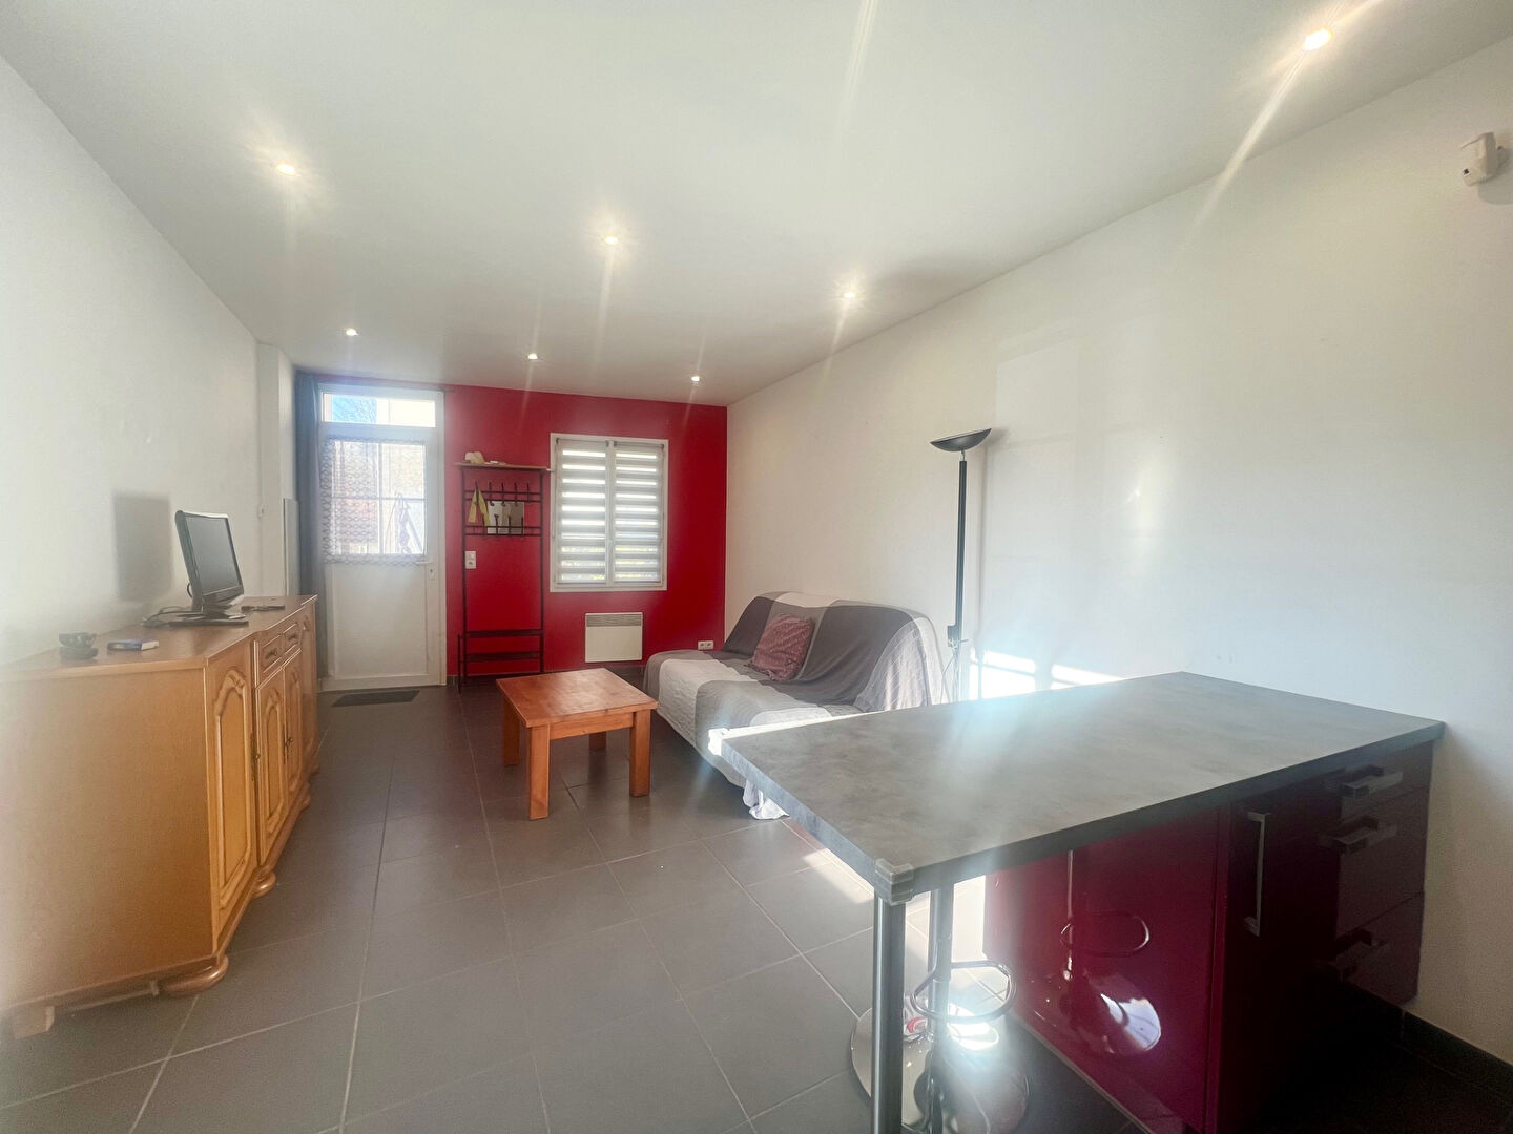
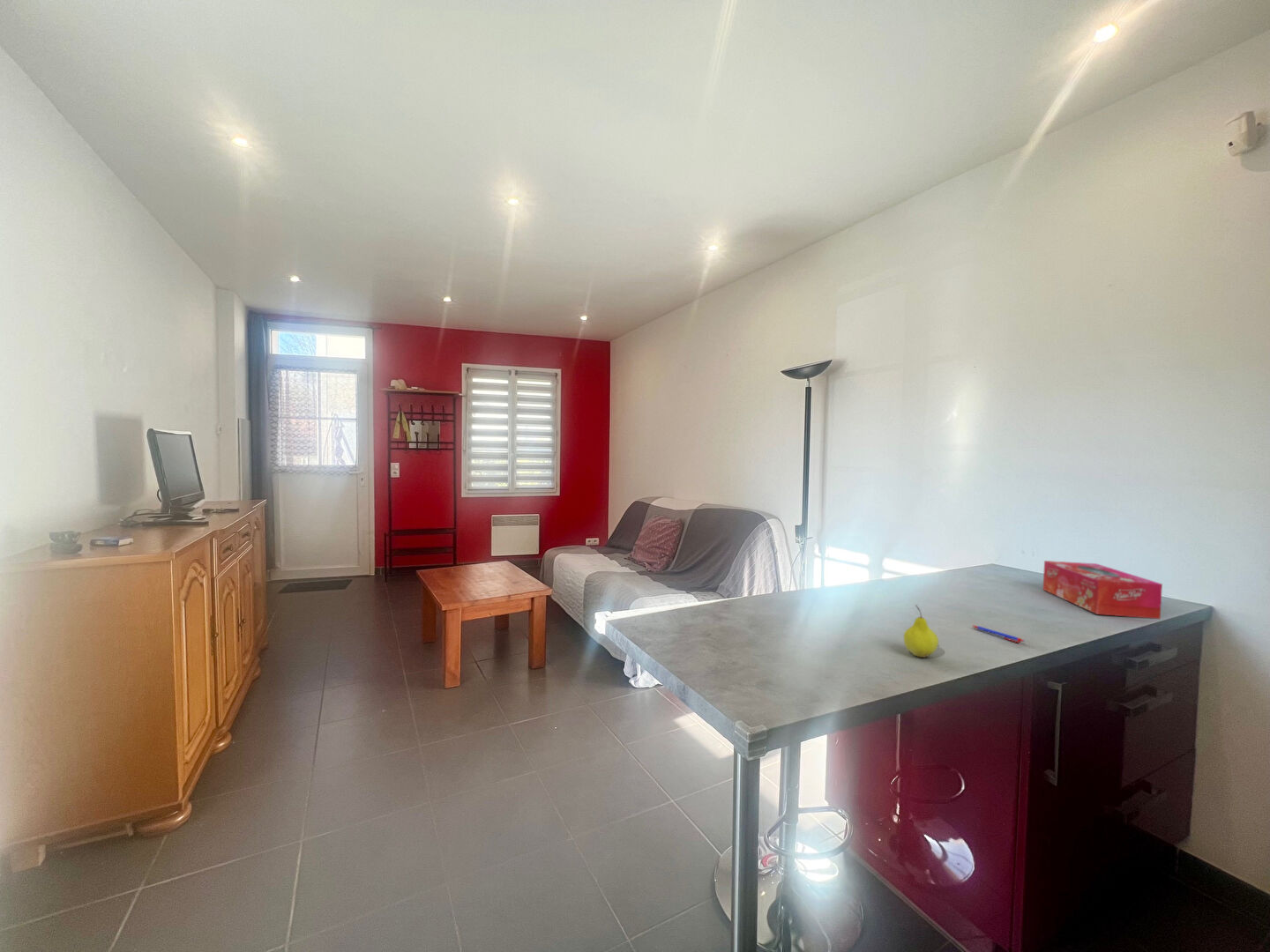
+ fruit (921, 629)
+ pen (996, 632)
+ tissue box (1096, 586)
